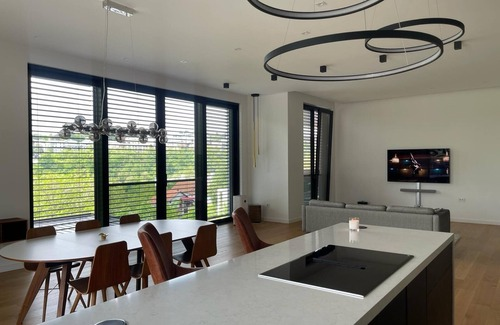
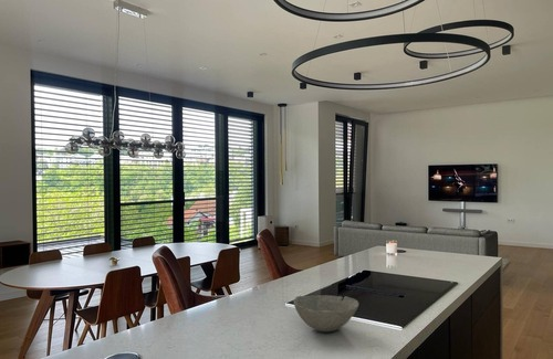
+ bowl (326, 315)
